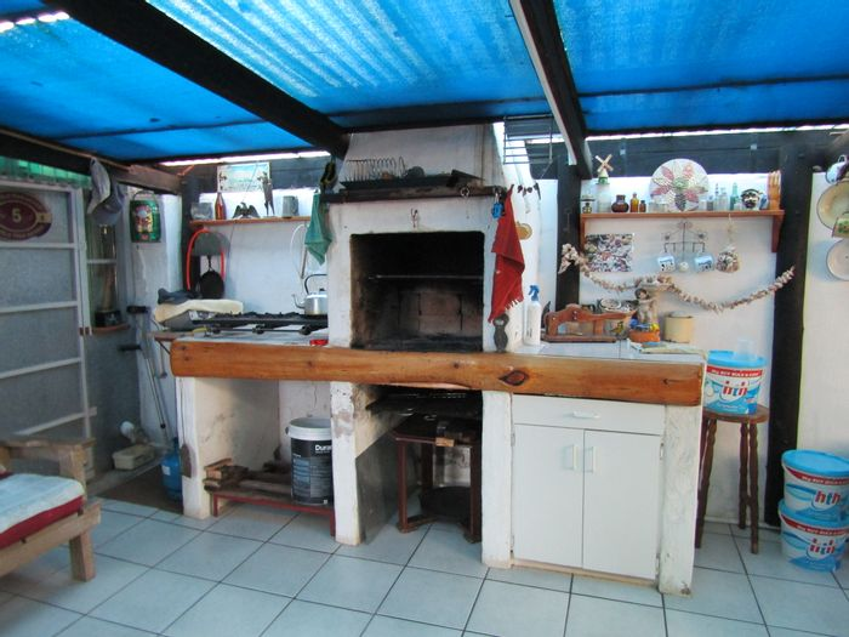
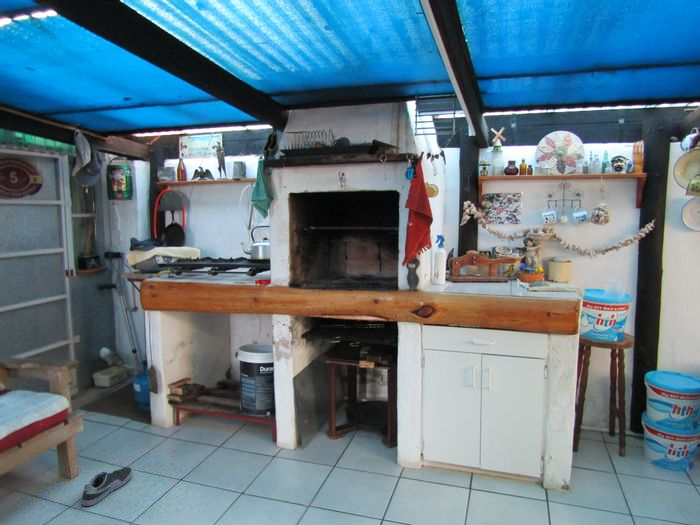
+ shoe (107, 480)
